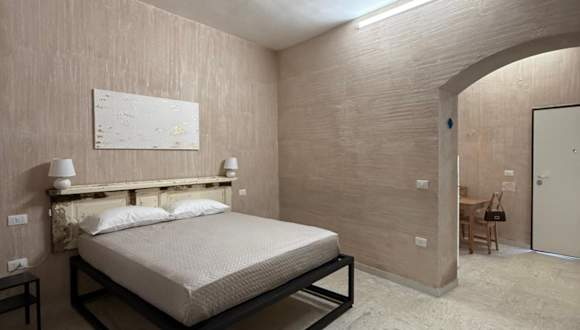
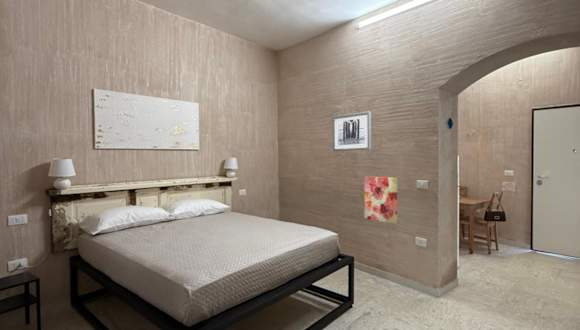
+ wall art (350, 132)
+ wall art (380, 199)
